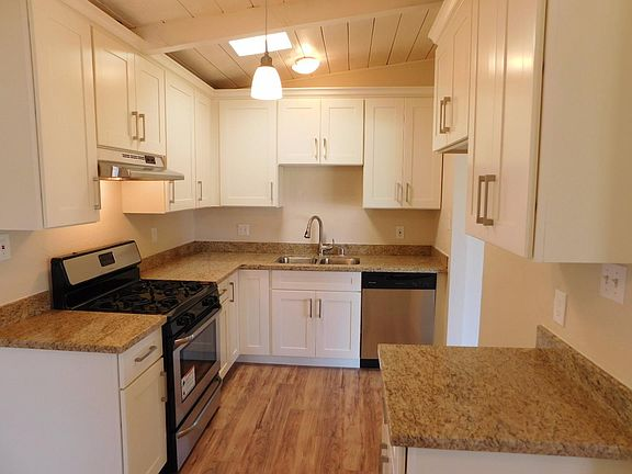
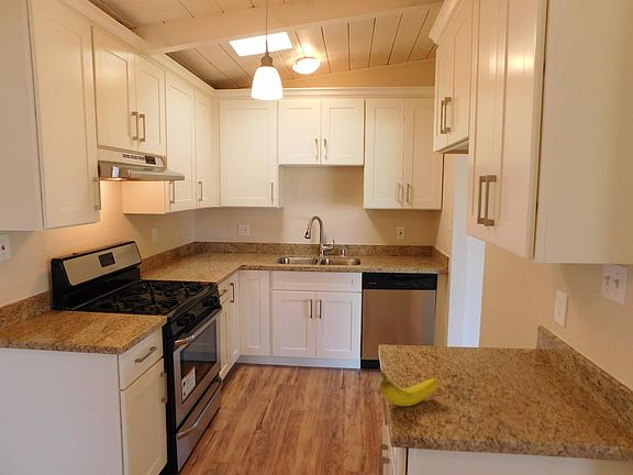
+ fruit (410, 387)
